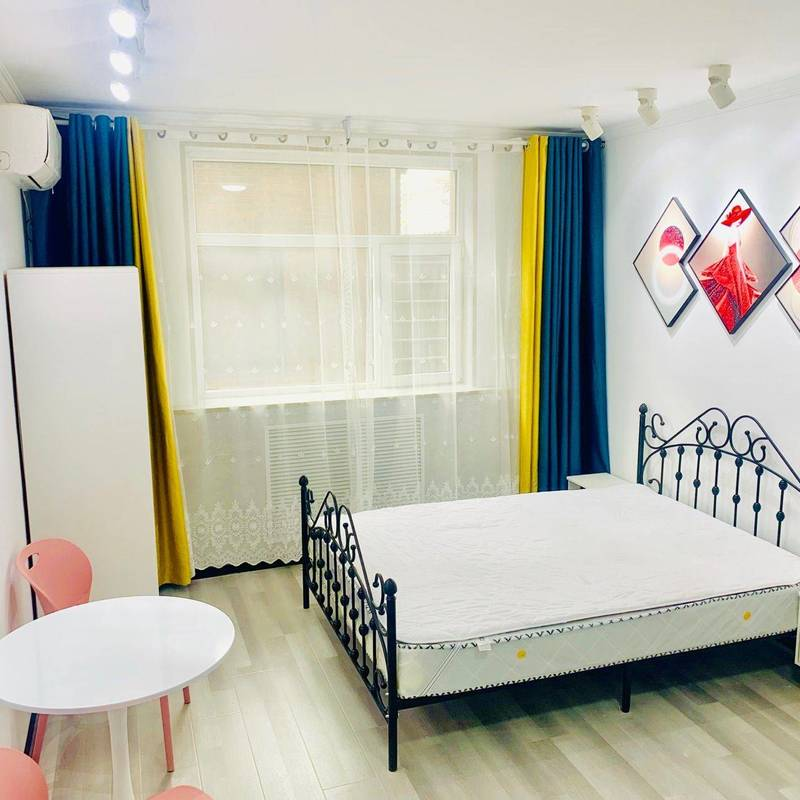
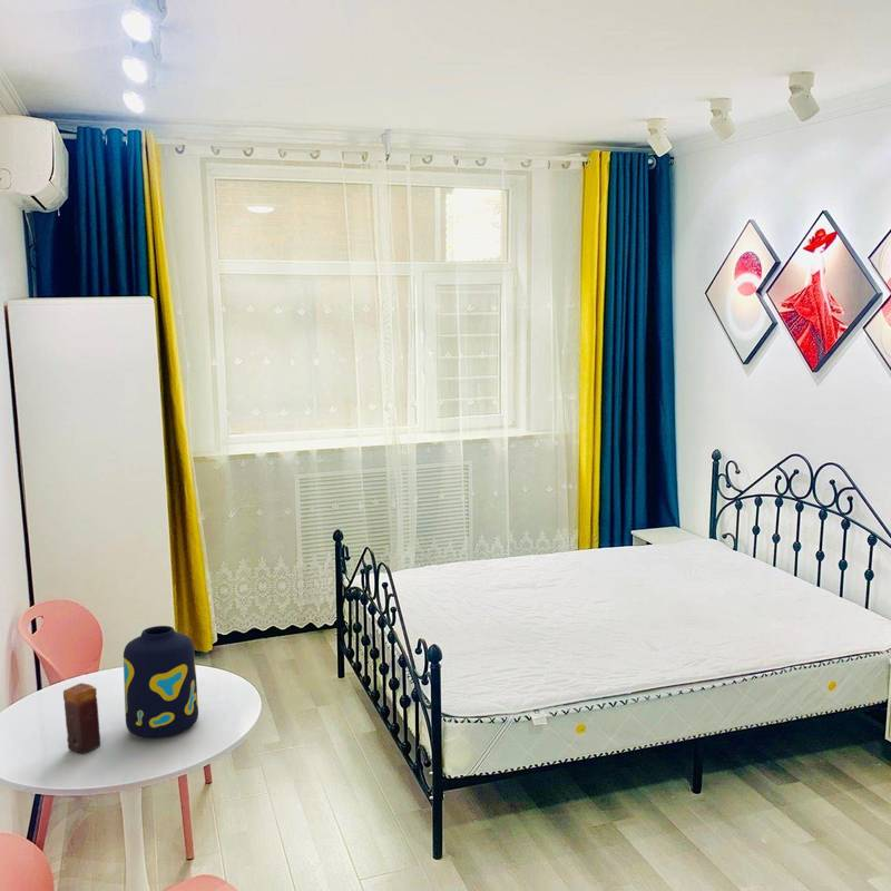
+ vase (160, 678)
+ candle (81, 717)
